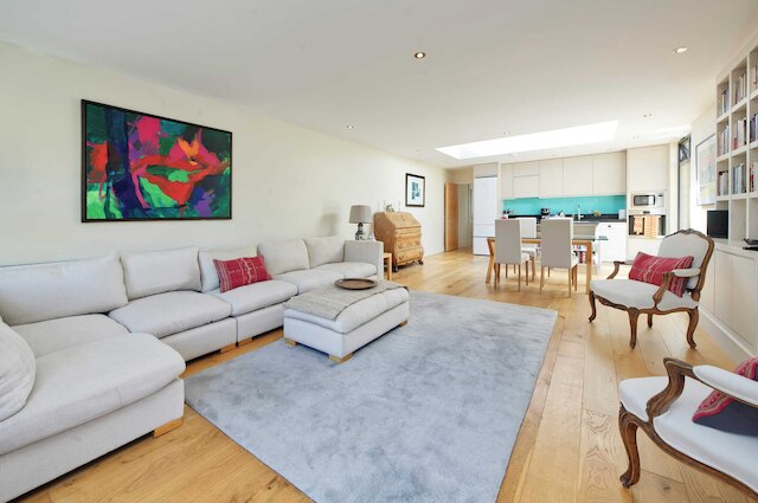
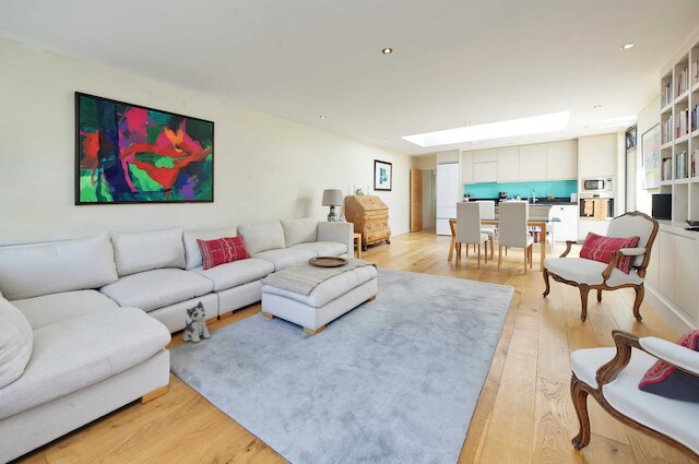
+ plush toy (194, 319)
